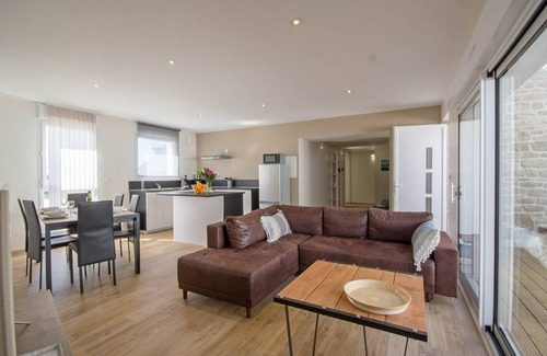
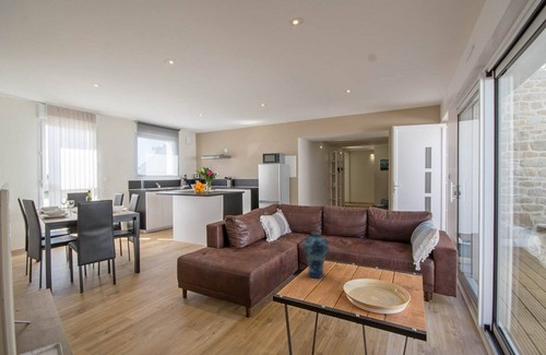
+ vase (316, 253)
